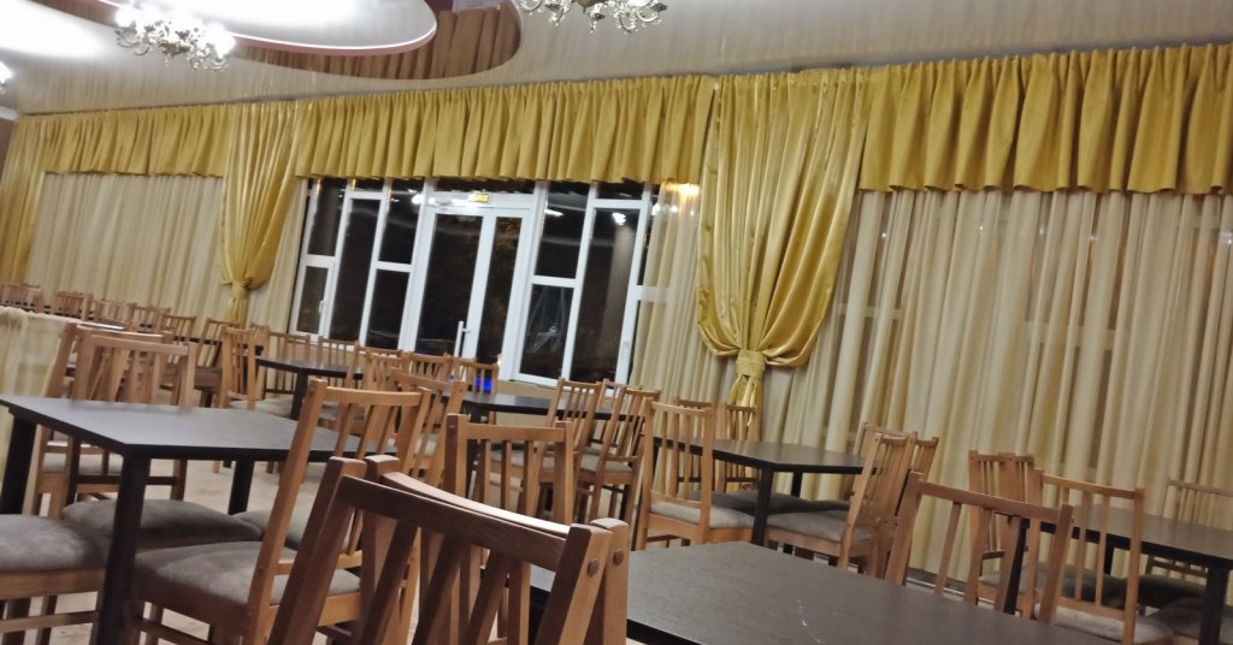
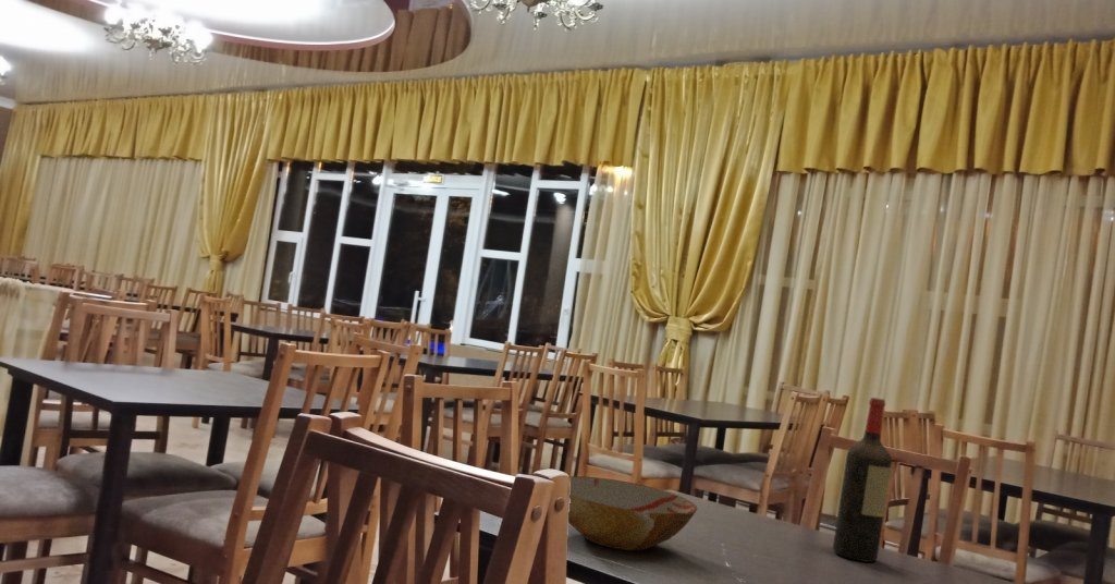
+ bowl (620, 516)
+ wine bottle (866, 476)
